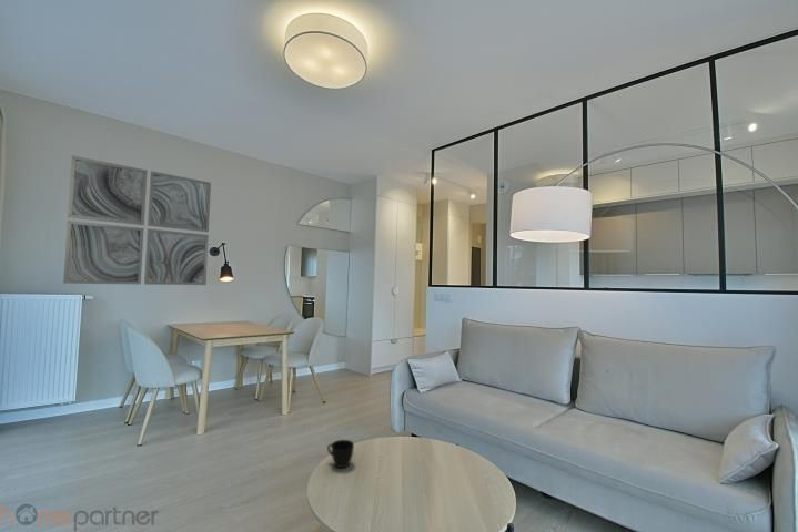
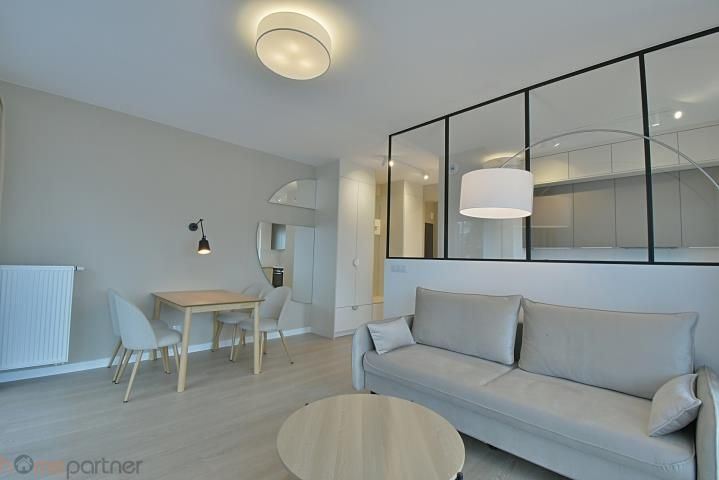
- cup (341, 453)
- wall art (143, 228)
